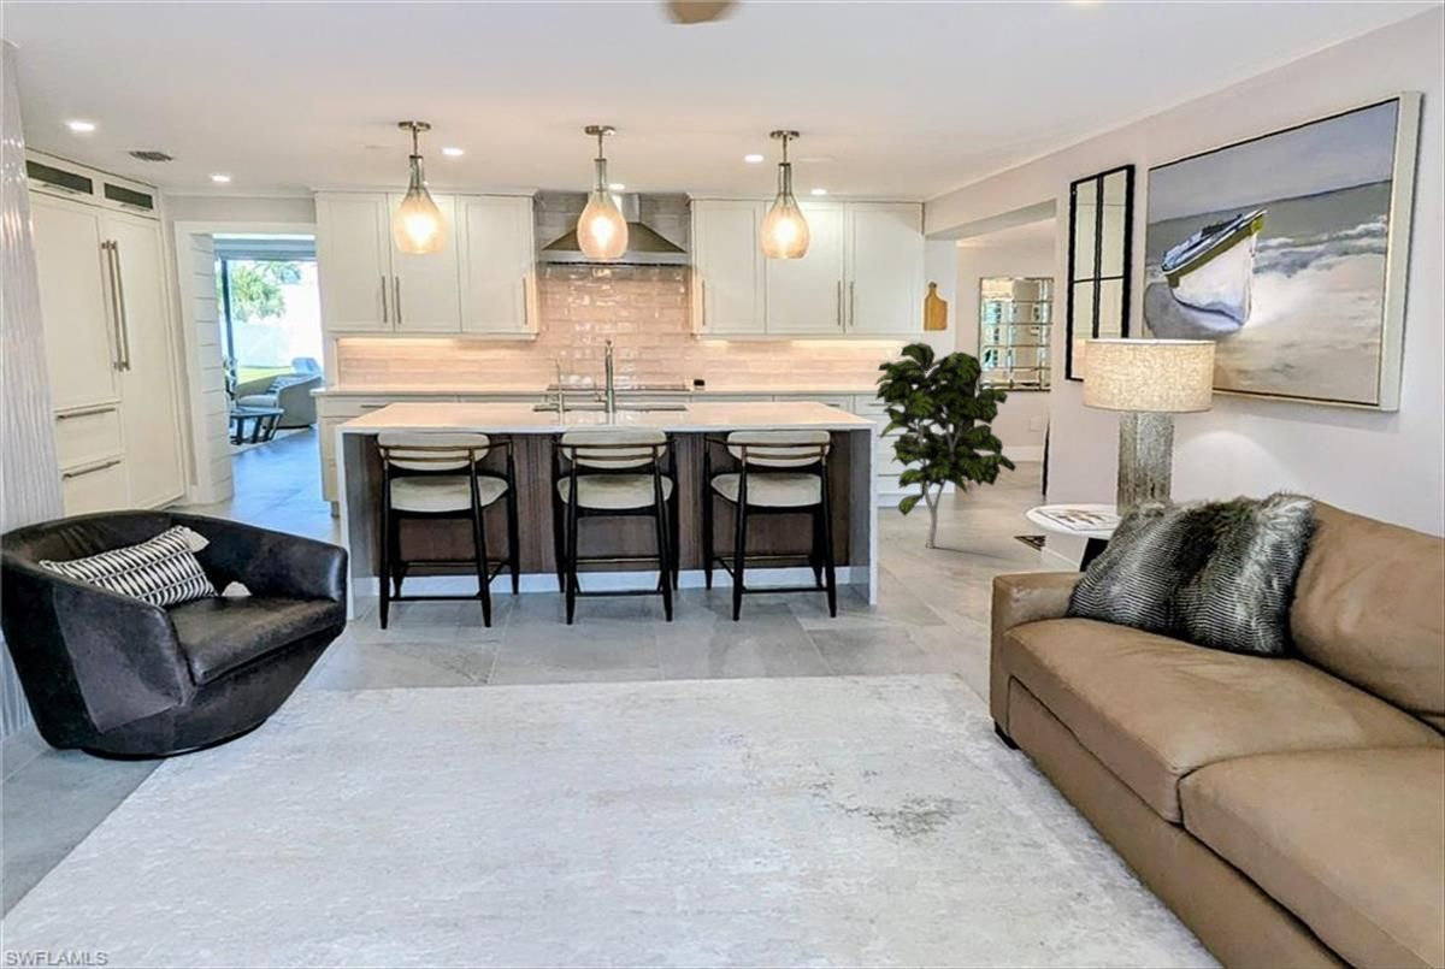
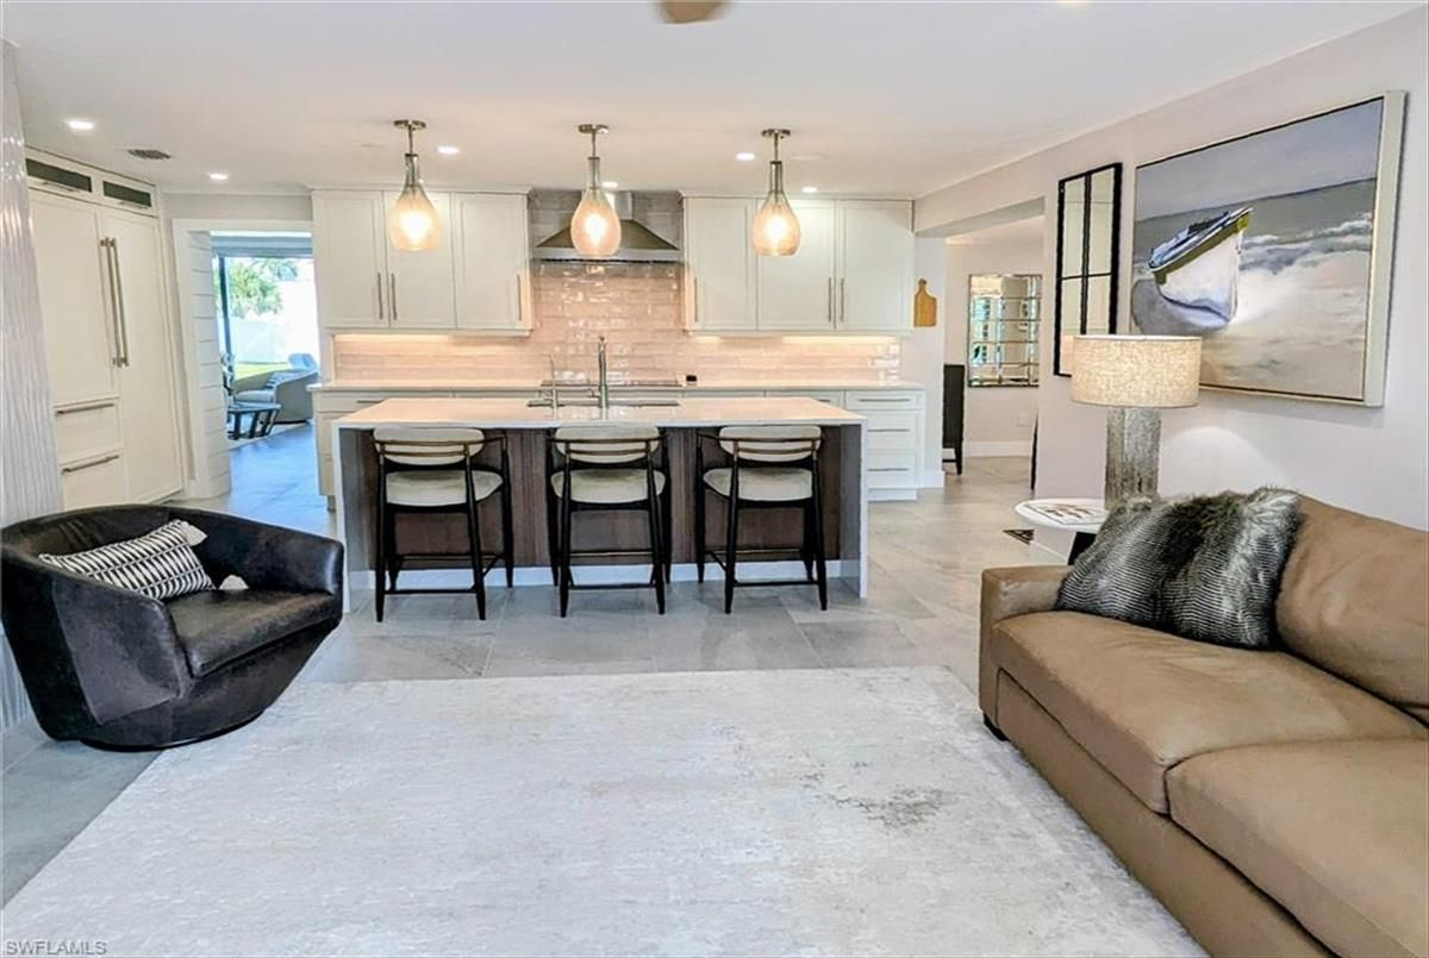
- indoor plant (942, 447)
